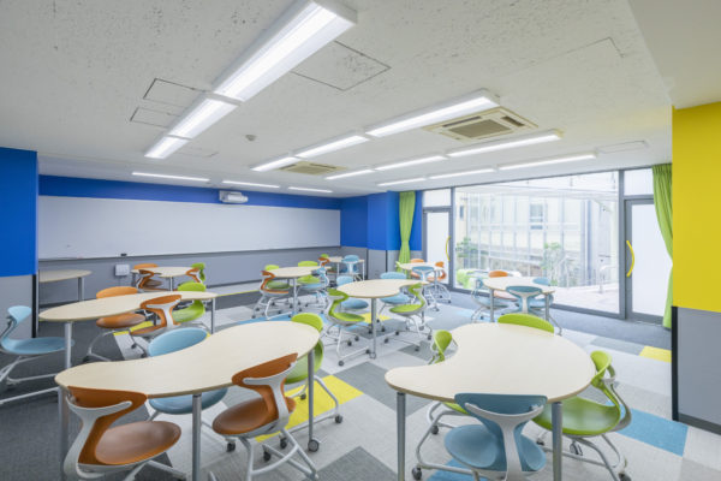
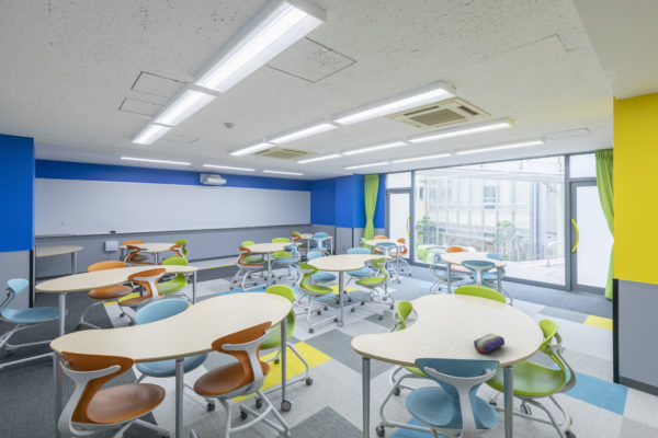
+ pencil case (489, 343)
